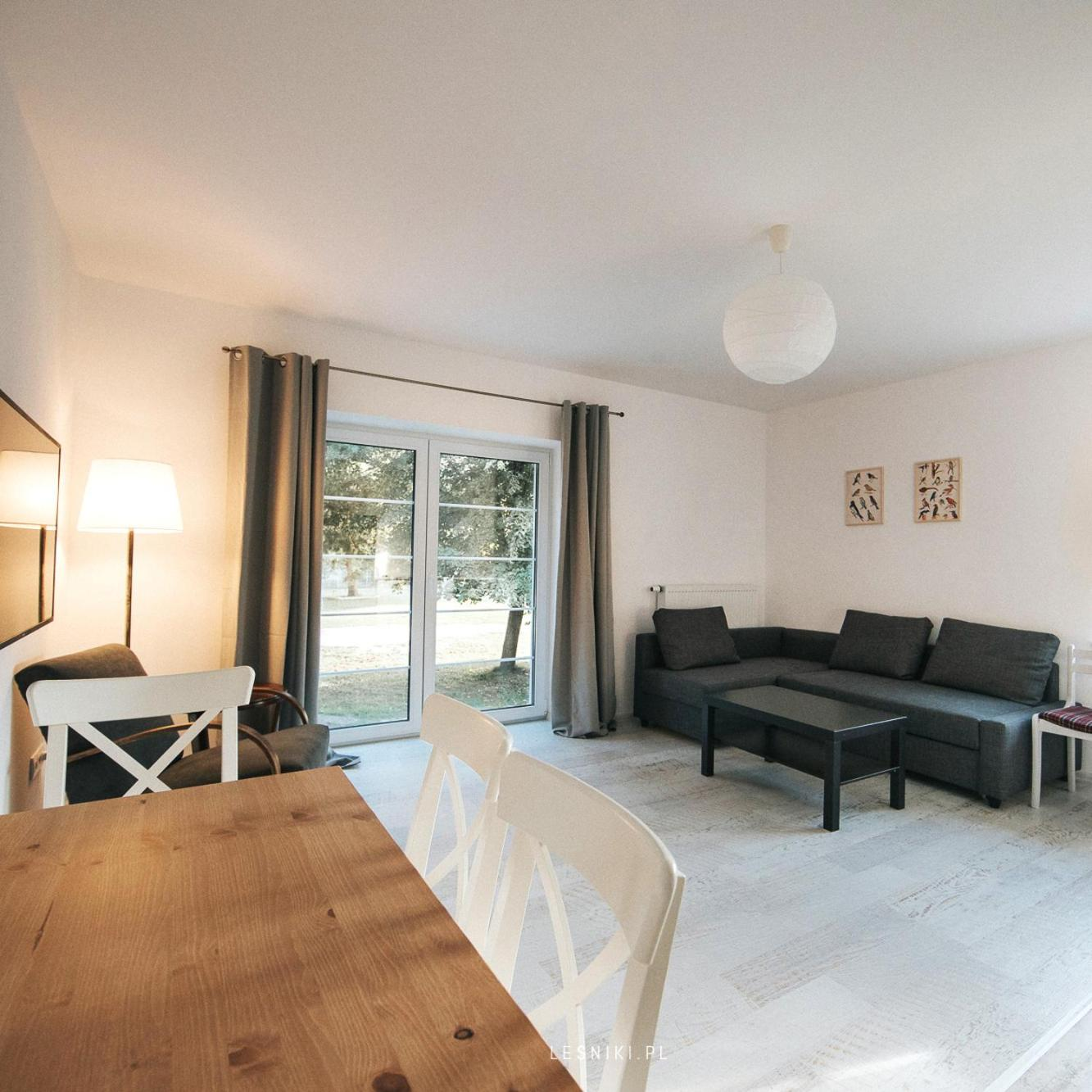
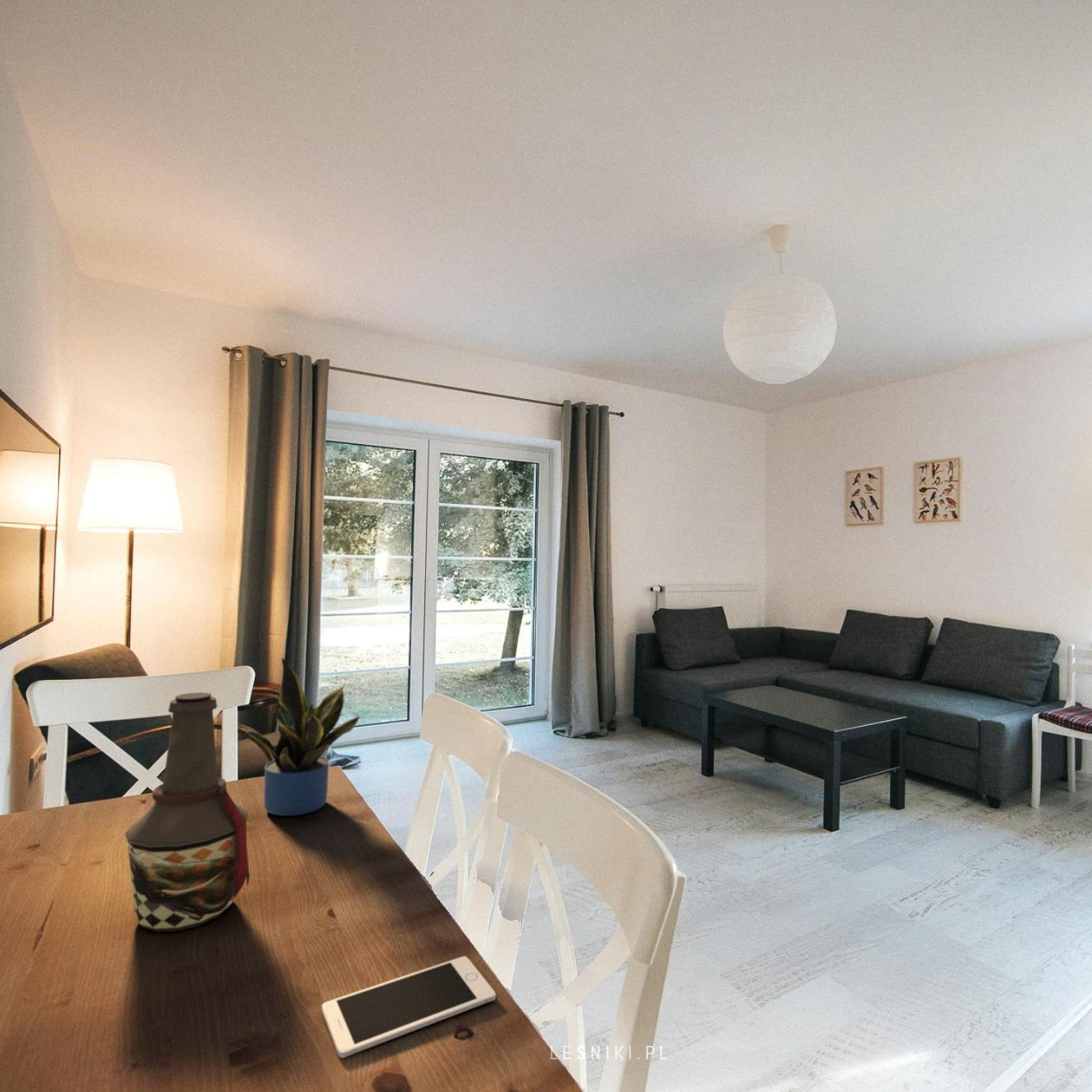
+ bottle (195, 802)
+ cell phone (410, 1001)
+ potted plant (305, 730)
